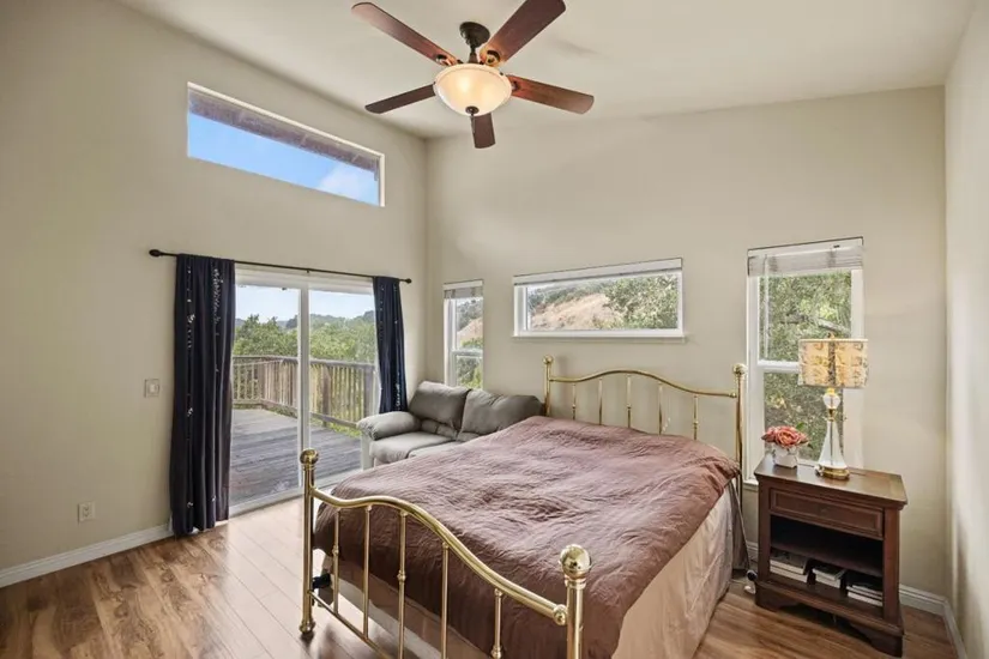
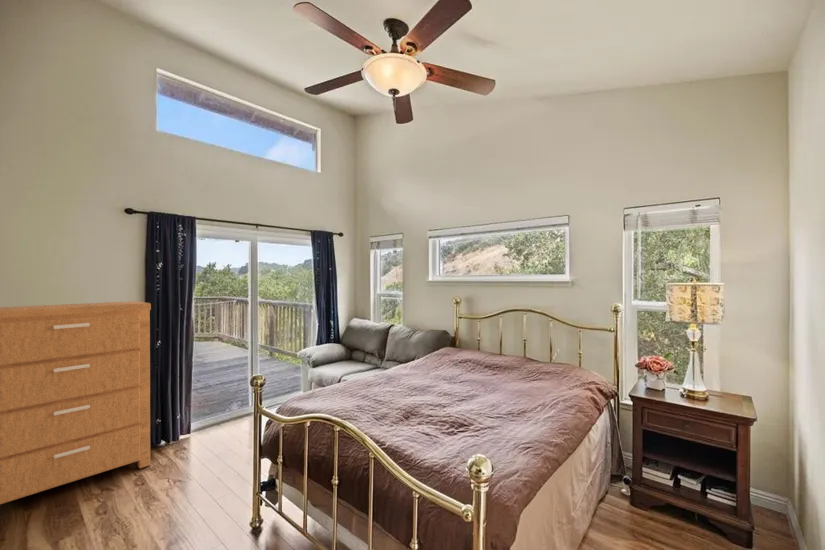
+ dresser (66, 394)
